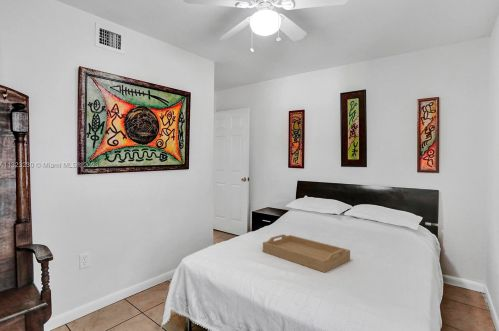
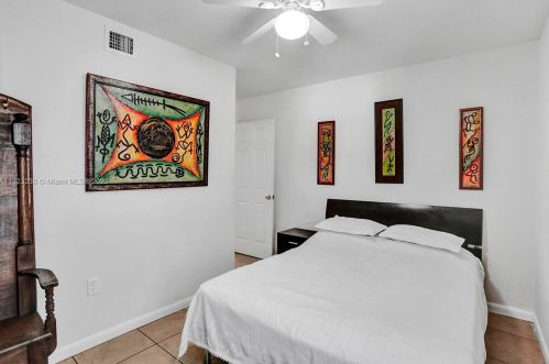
- serving tray (304, 249)
